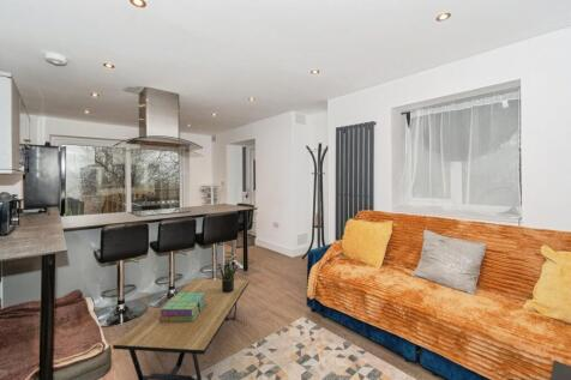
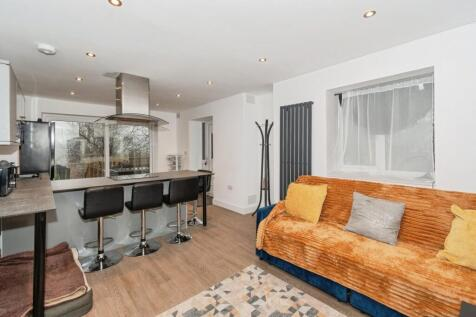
- stack of books (184, 306)
- coffee table (198, 324)
- potted plant (229, 275)
